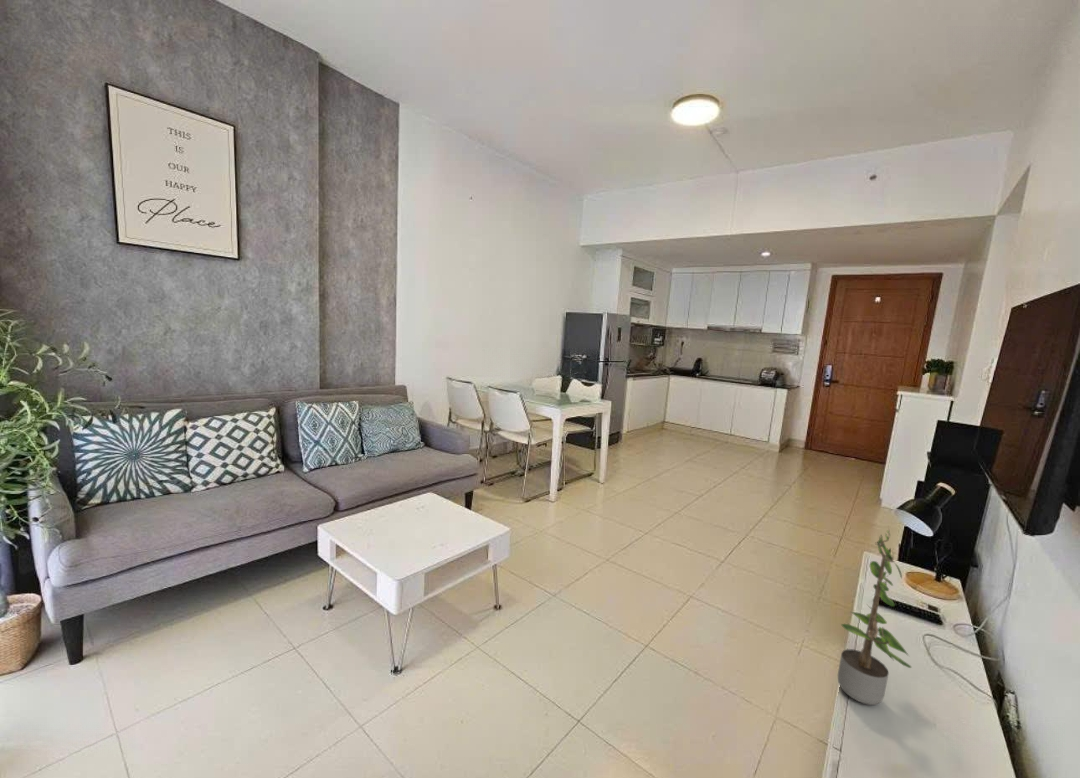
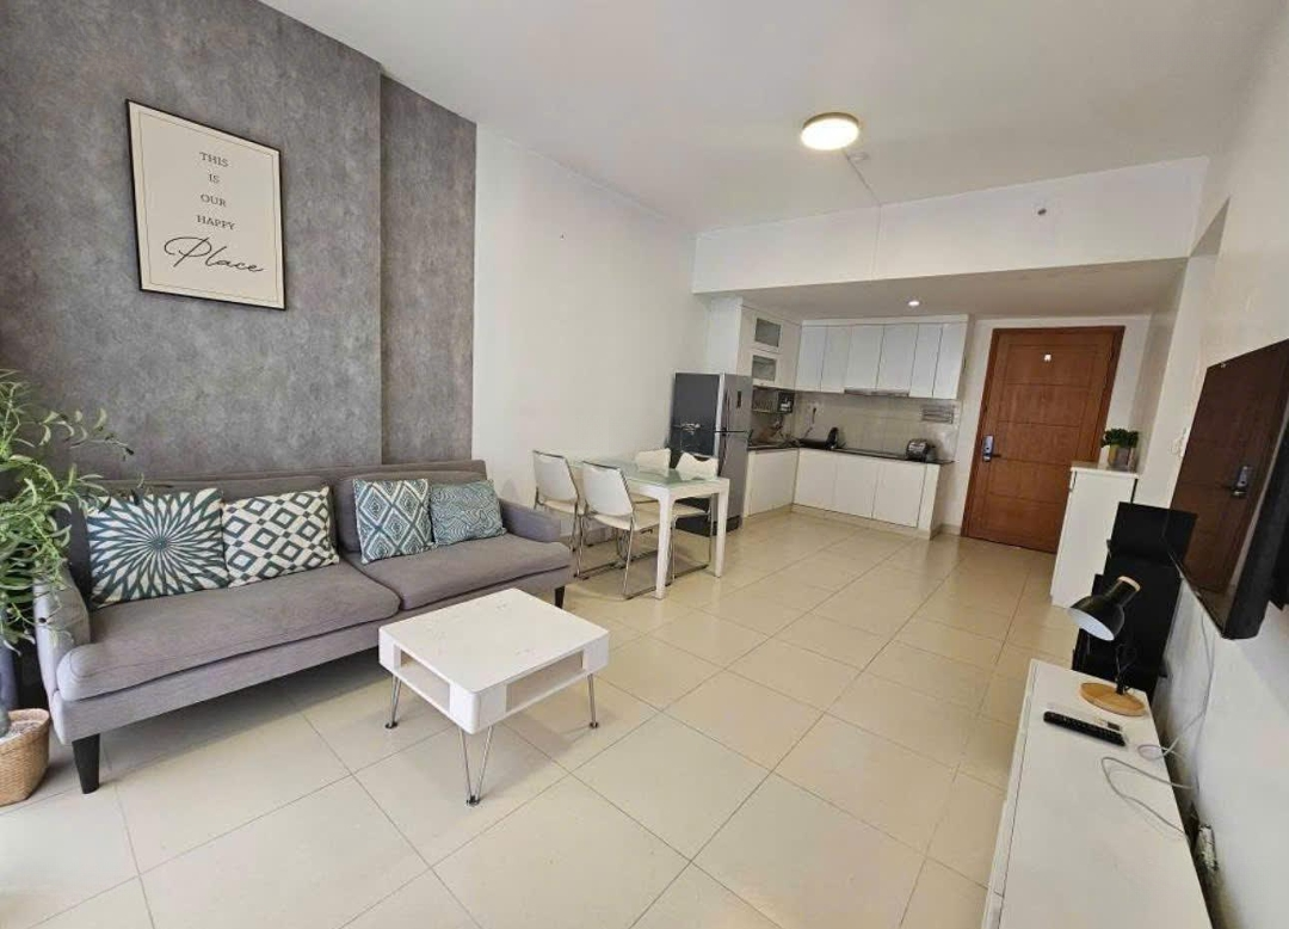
- potted plant (879, 614)
